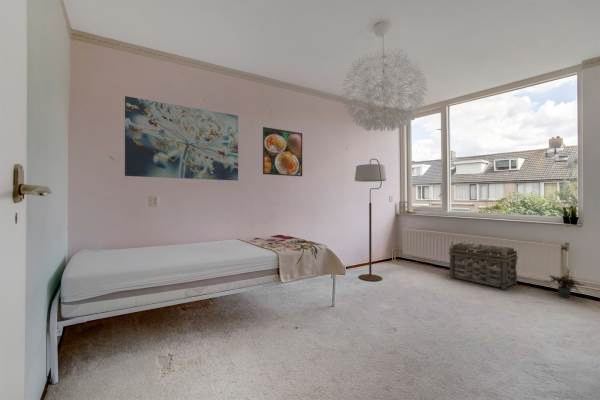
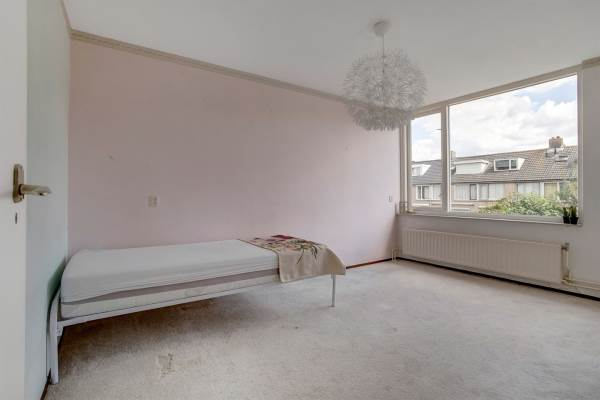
- potted plant (564, 286)
- floor lamp (370, 218)
- basket (481, 262)
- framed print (283, 152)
- wall art (187, 142)
